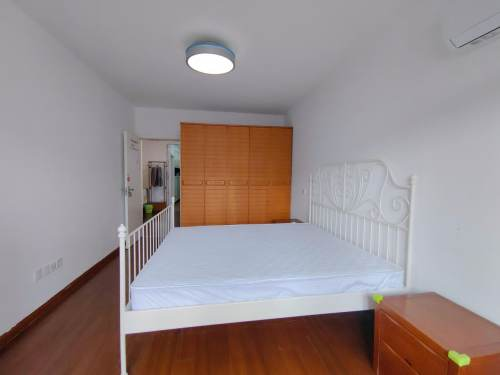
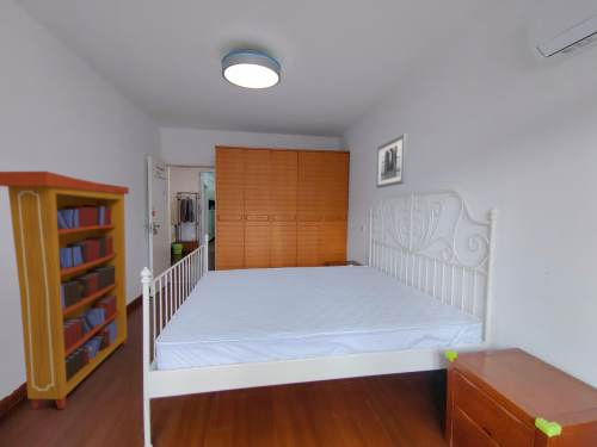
+ bookcase (80, 278)
+ wall art (389, 163)
